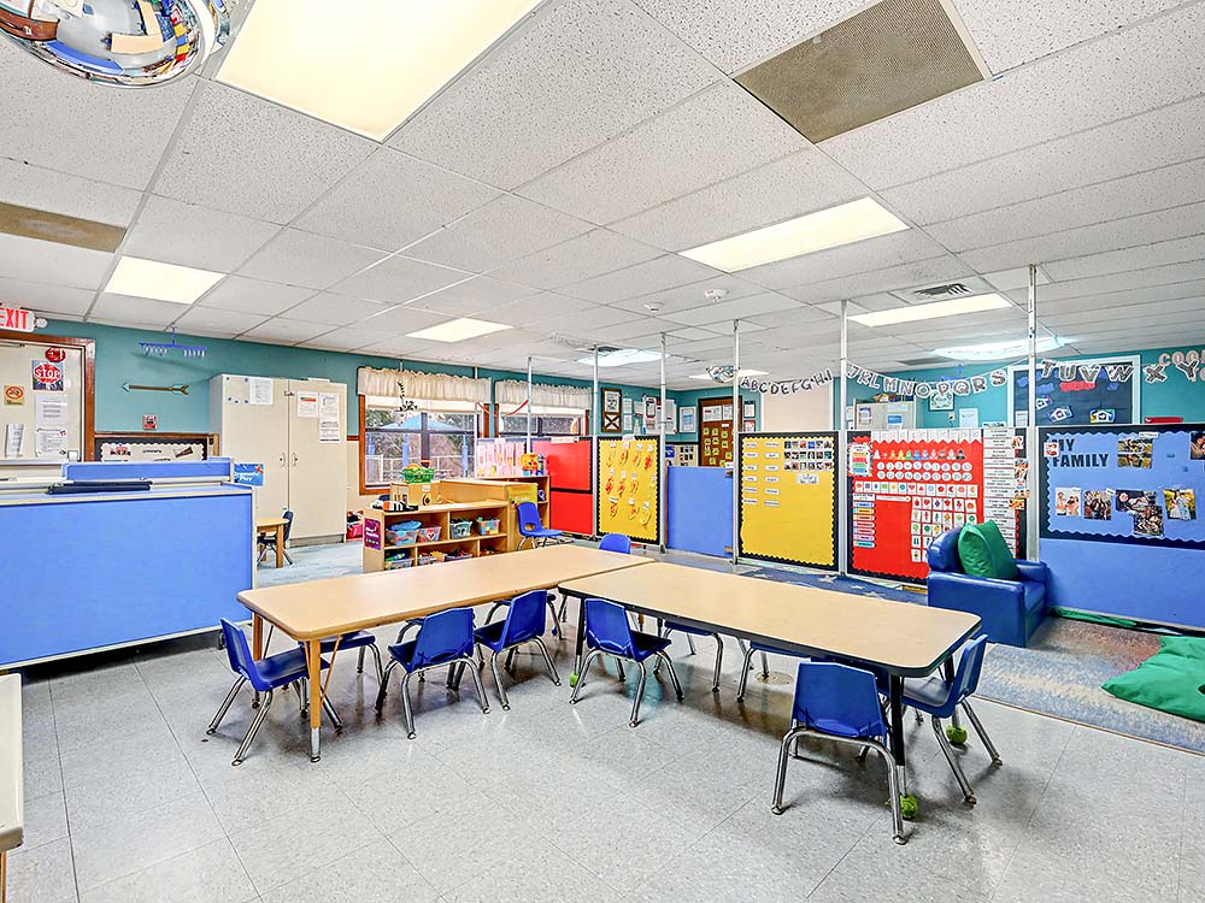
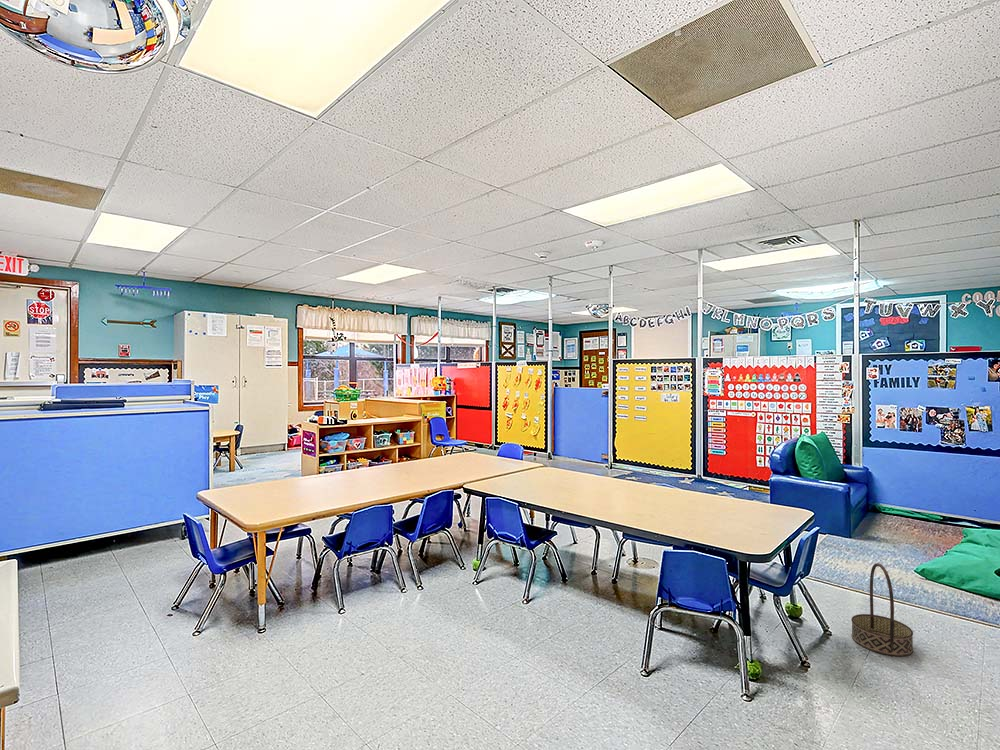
+ basket (872, 603)
